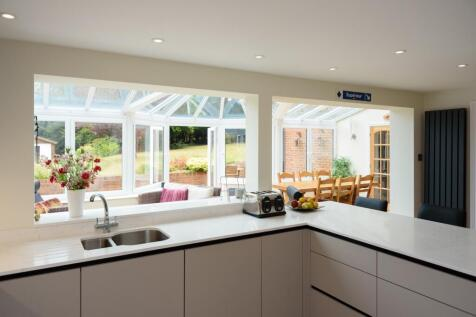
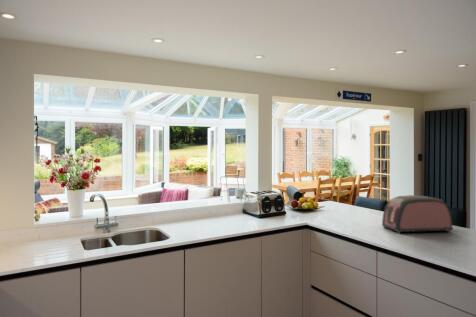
+ toaster (414, 212)
